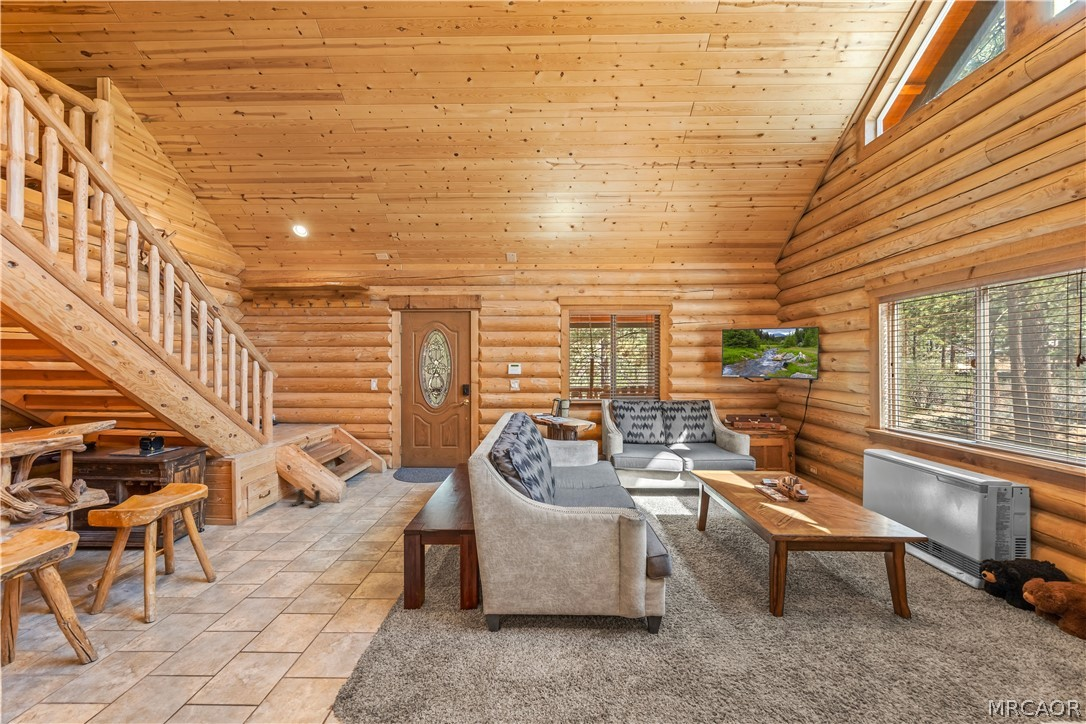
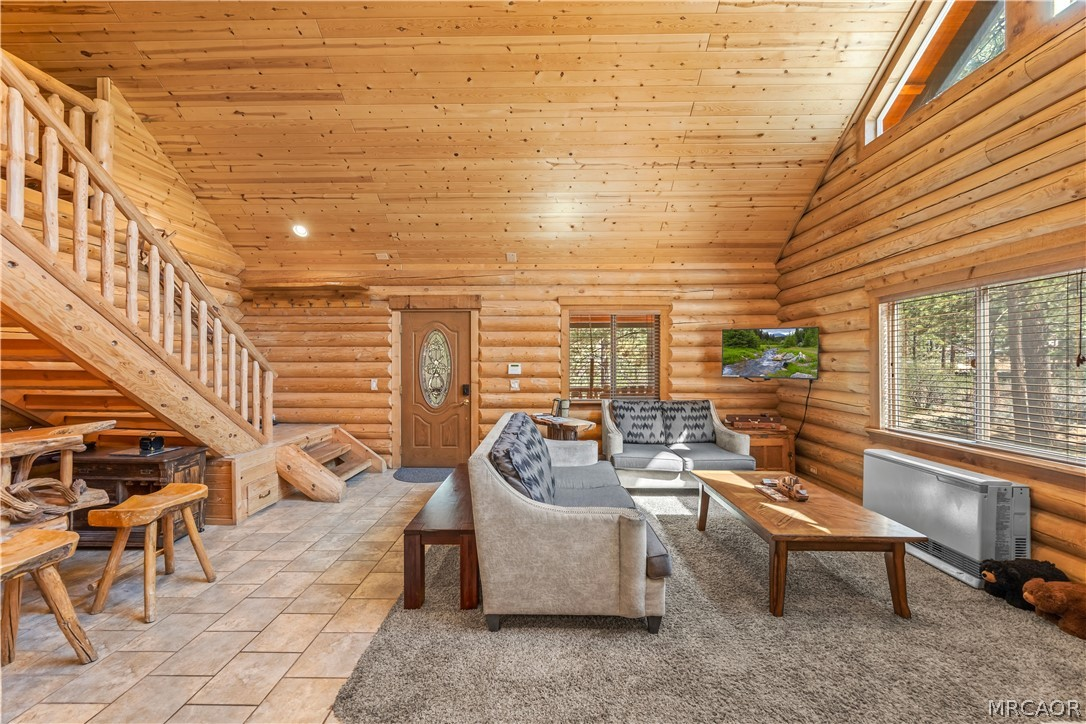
- boots (304, 498)
